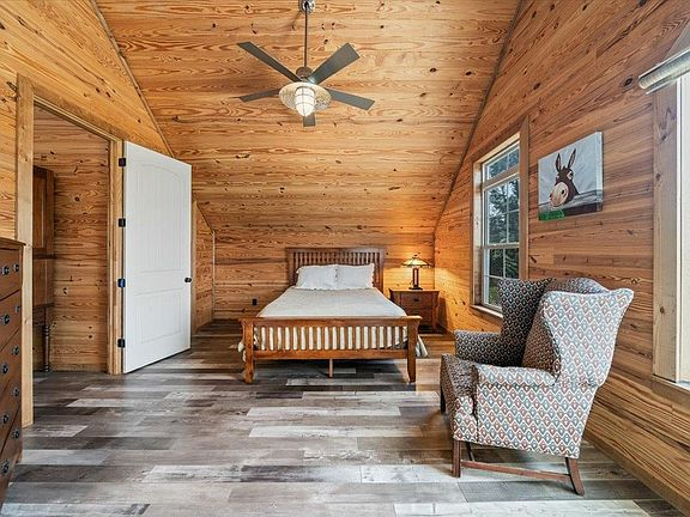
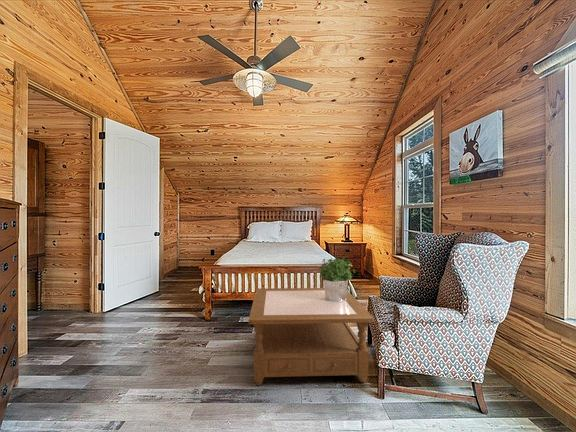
+ potted plant (337, 277)
+ coffee table (305, 328)
